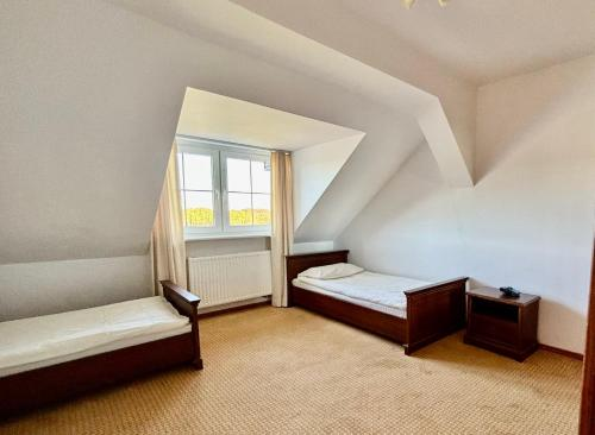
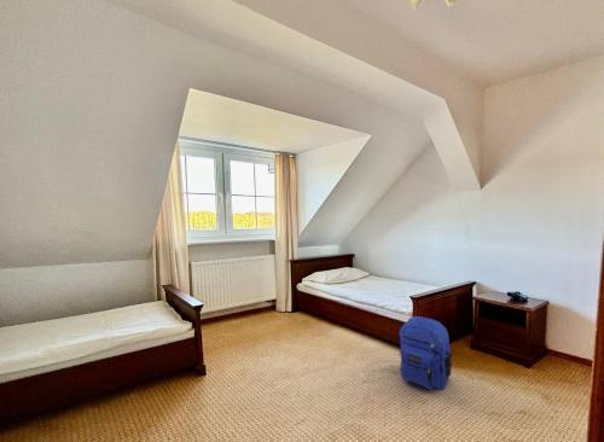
+ backpack (424, 350)
